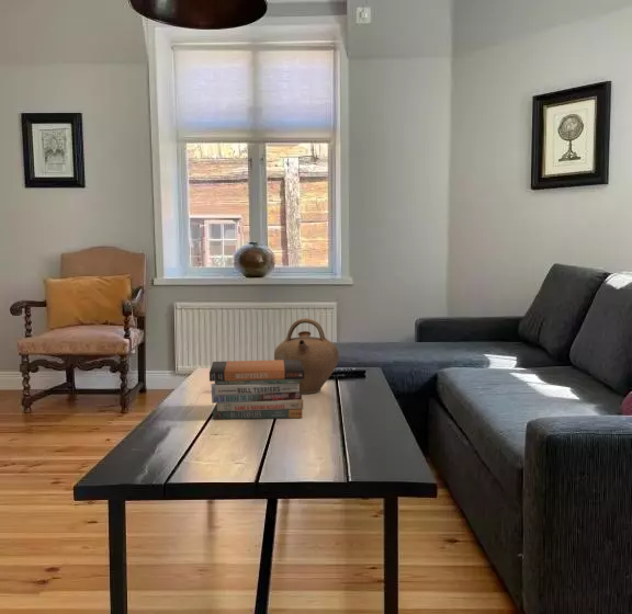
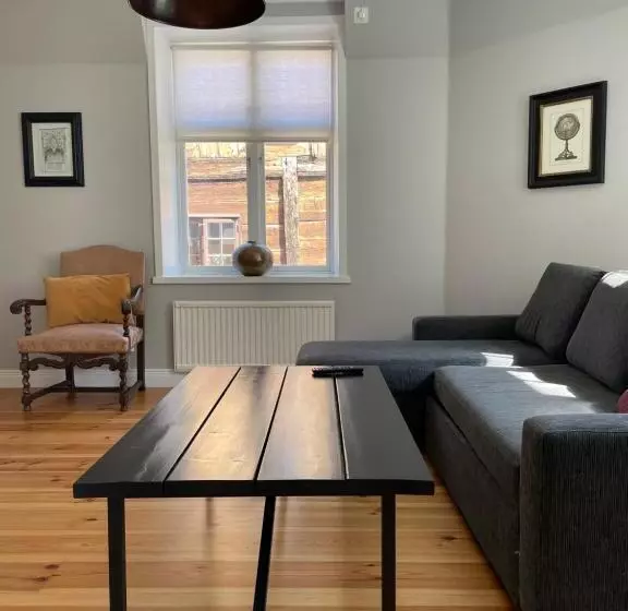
- jug (306, 354)
- book stack (257, 388)
